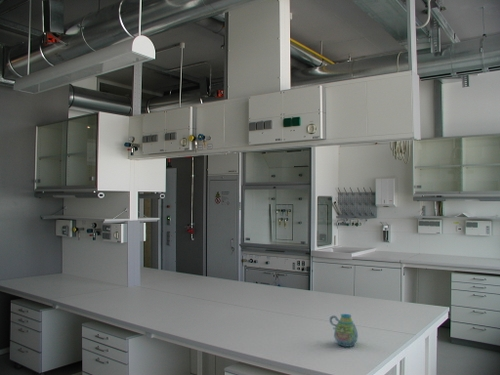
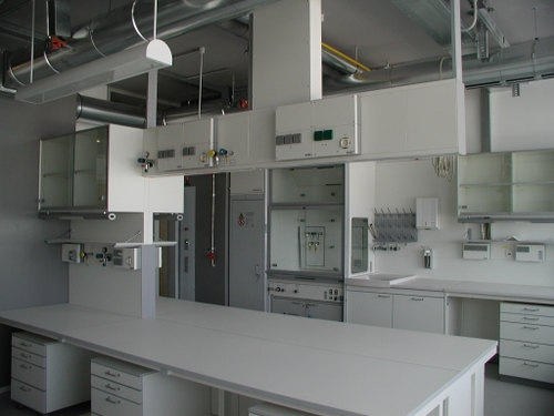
- mug (343, 329)
